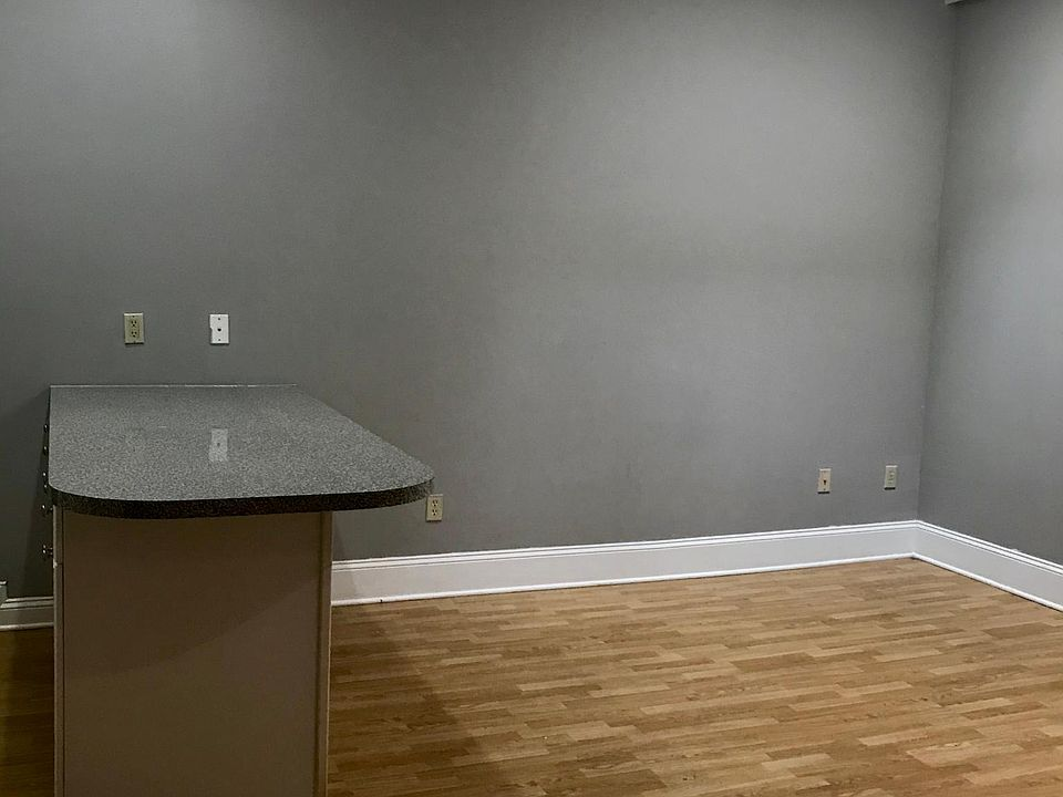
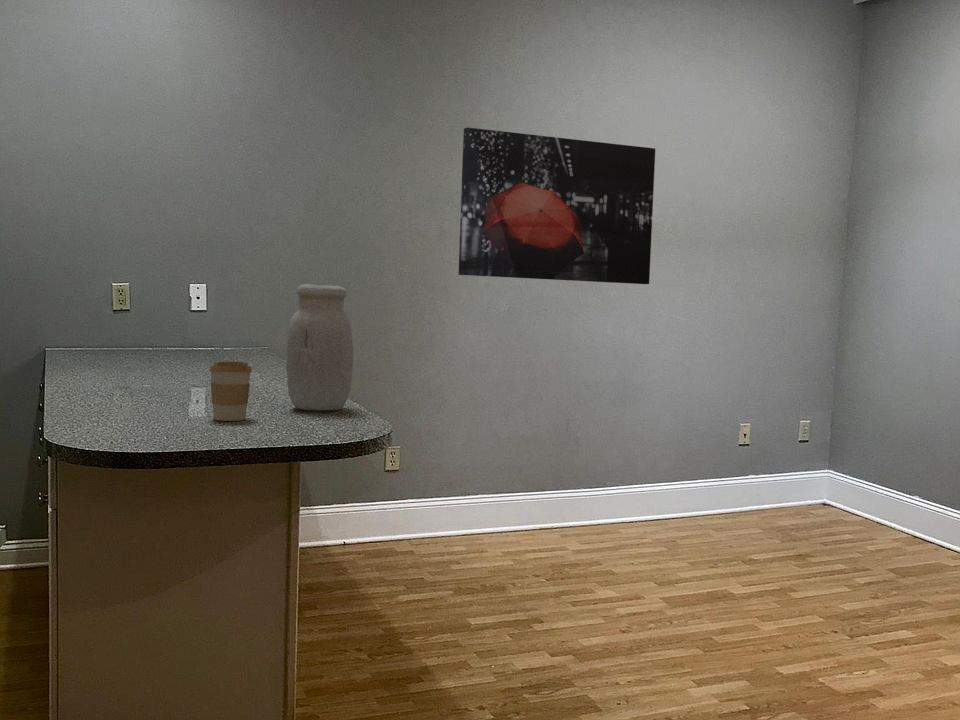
+ jar (320, 346)
+ coffee cup (230, 389)
+ wall art (560, 209)
